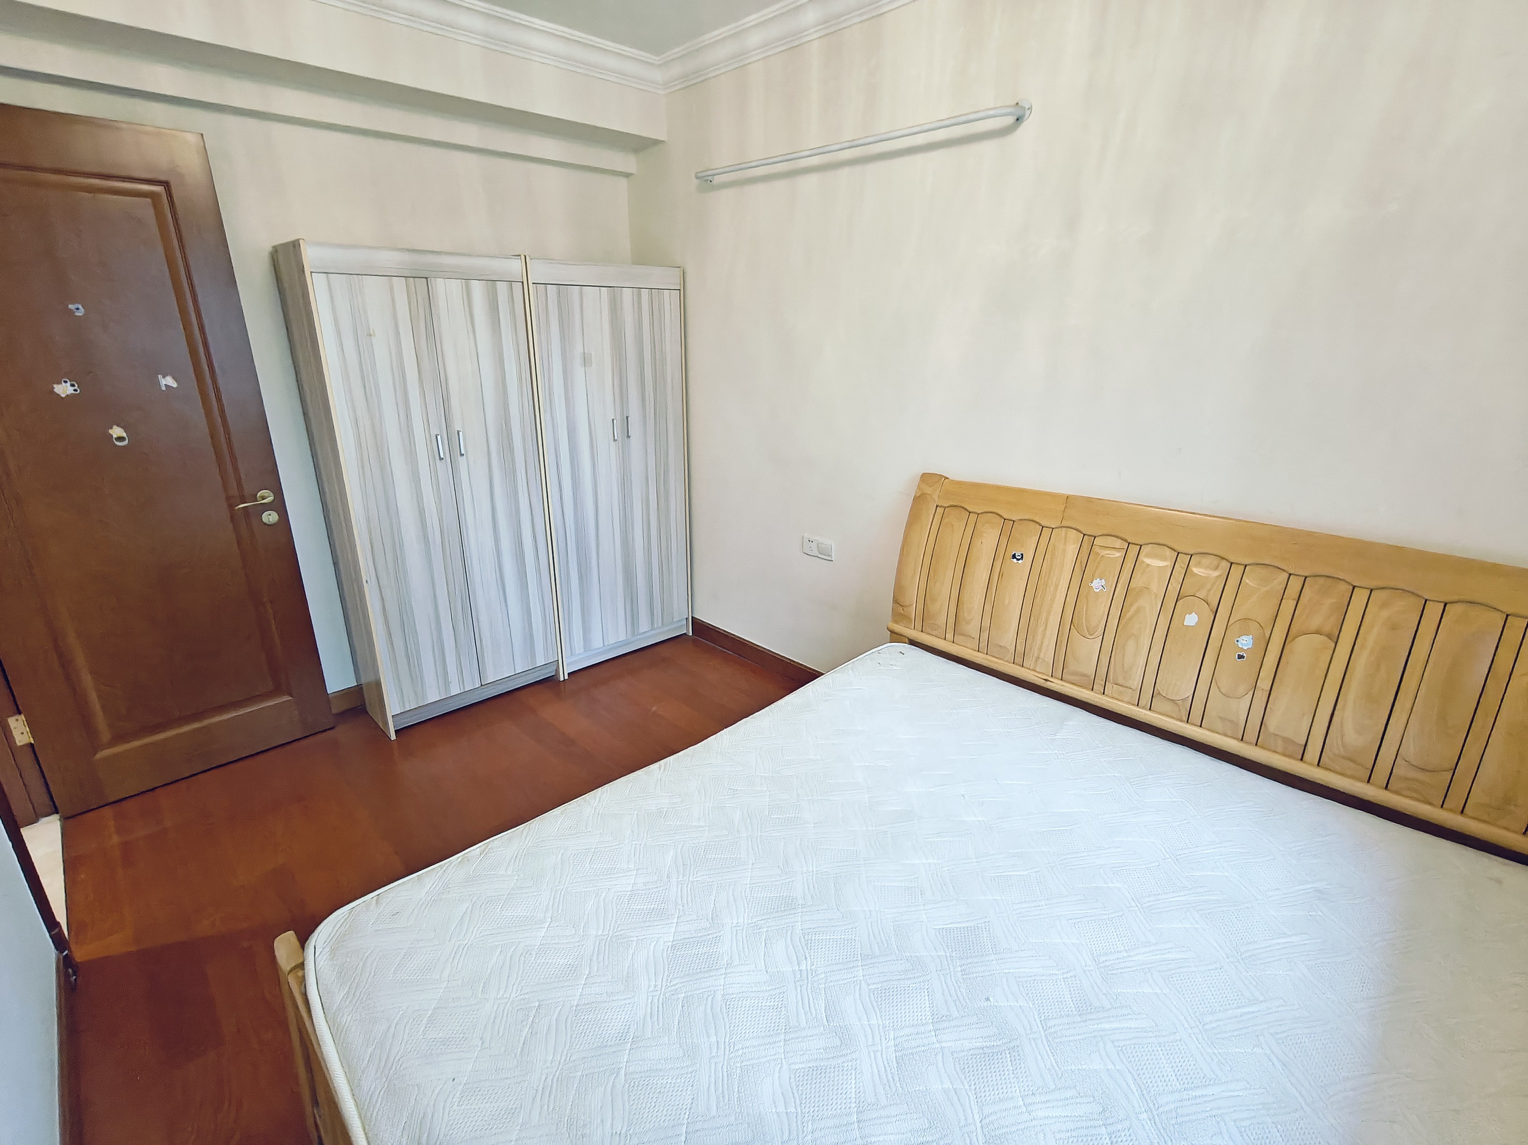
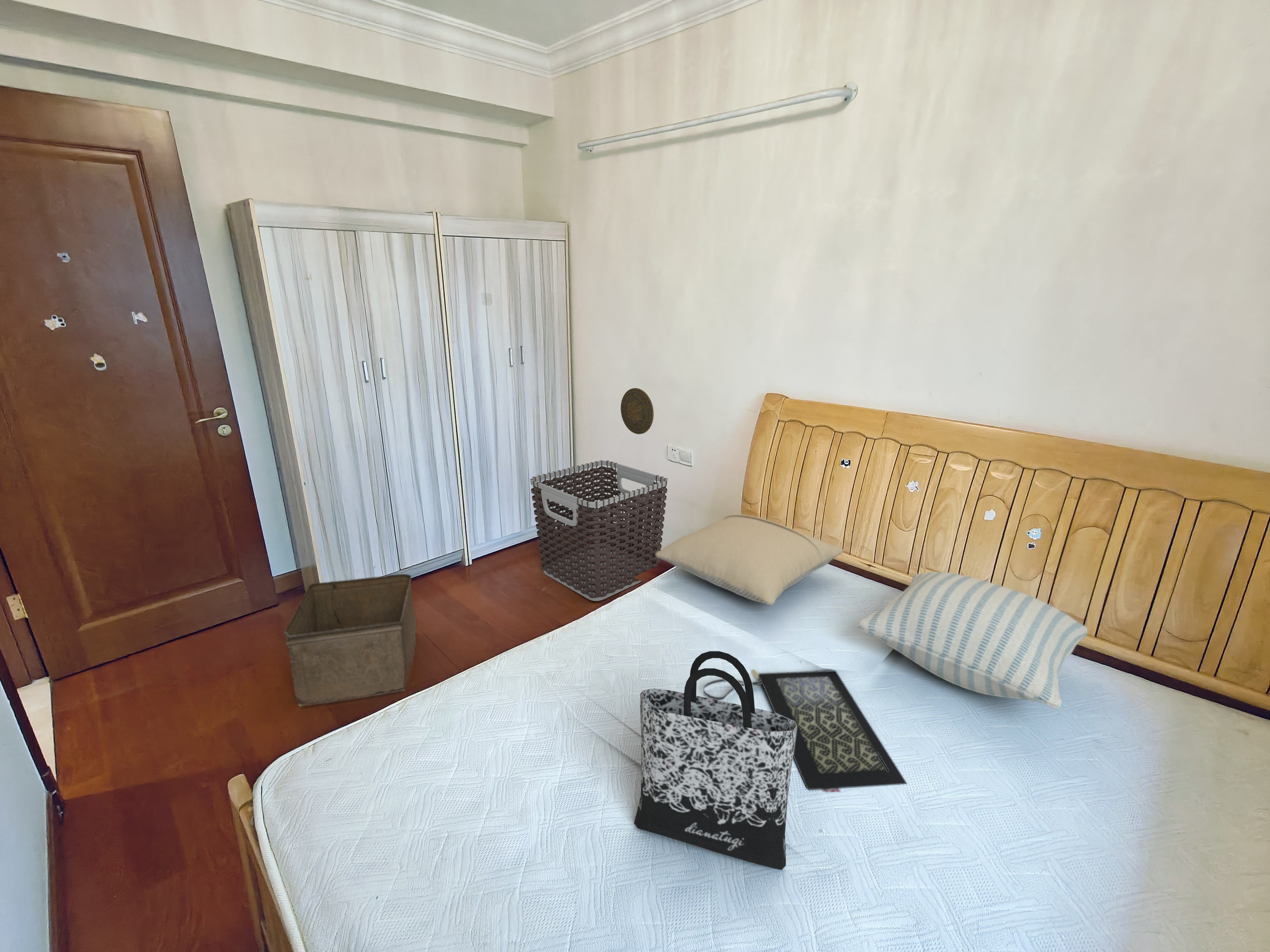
+ pillow (972, 628)
+ decorative plate (635, 411)
+ storage bin (357, 635)
+ clutch bag (816, 716)
+ clothes hamper (600, 526)
+ pillow (749, 553)
+ tote bag (712, 755)
